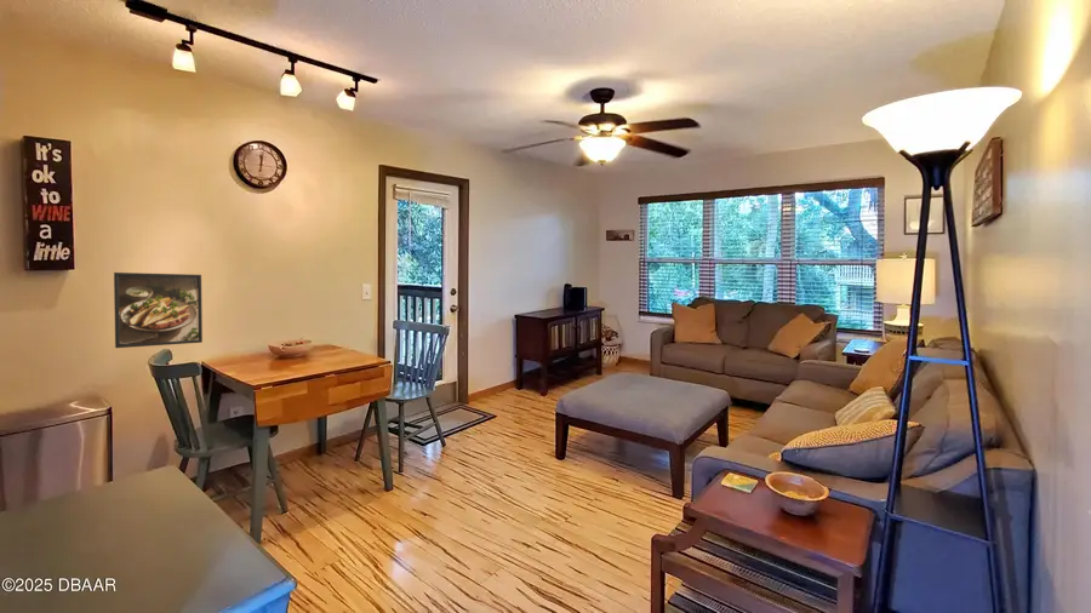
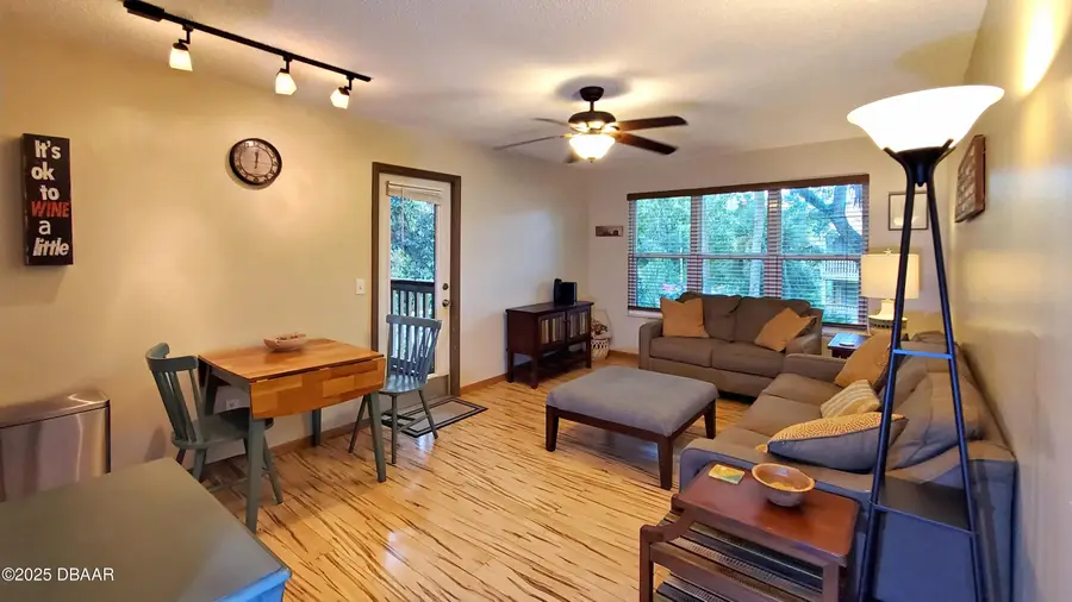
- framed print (160, 309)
